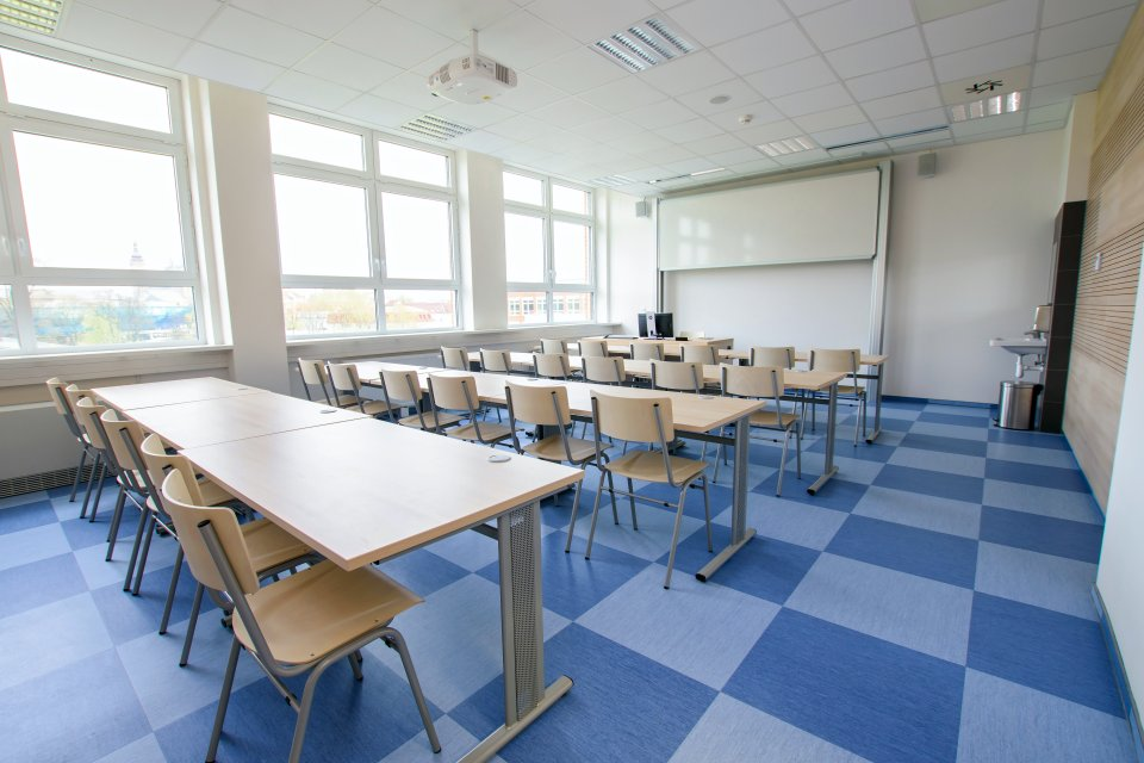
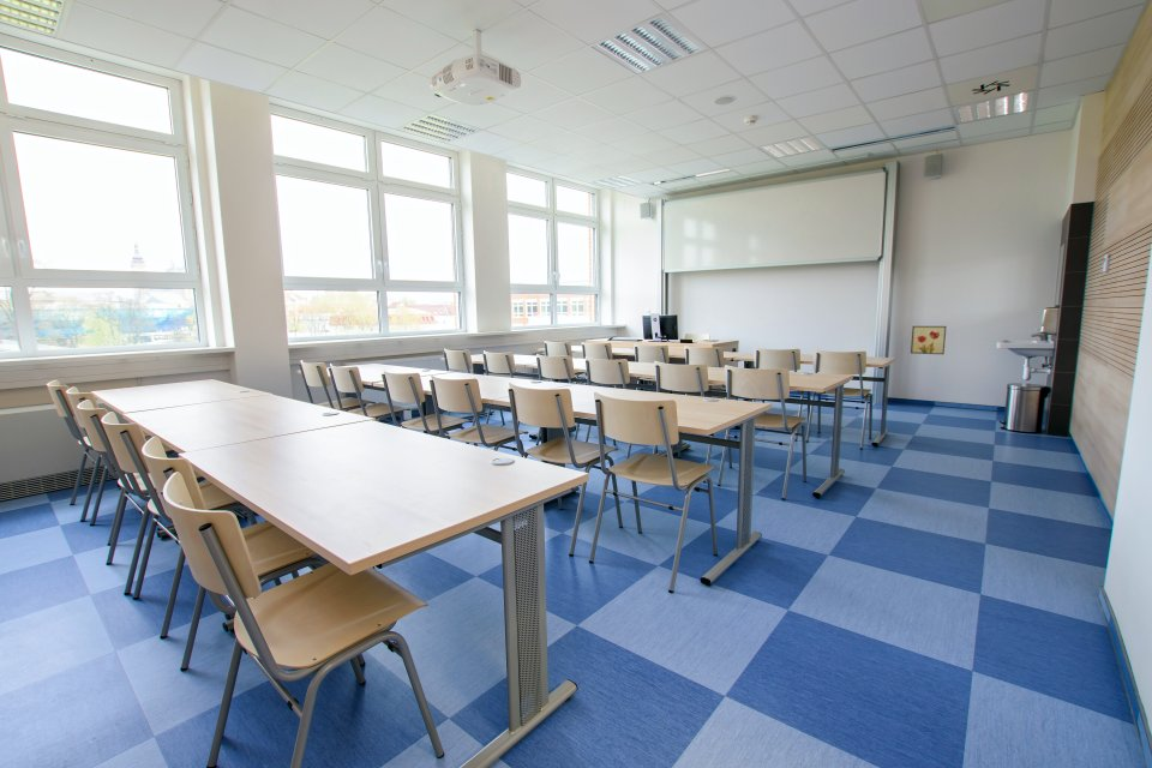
+ wall art (928, 340)
